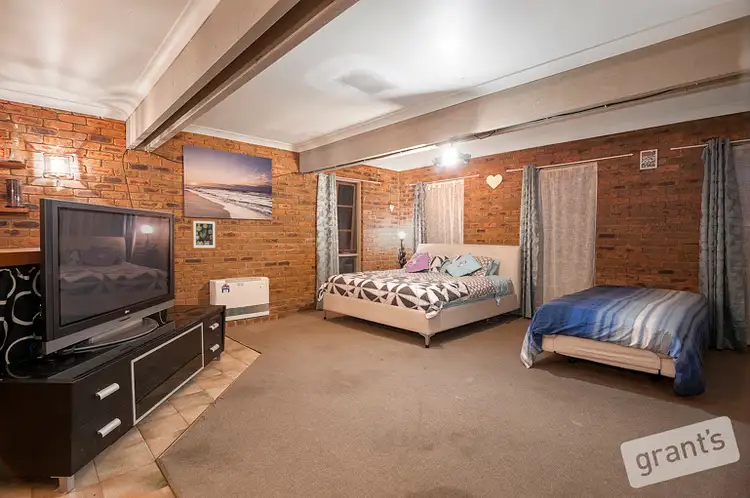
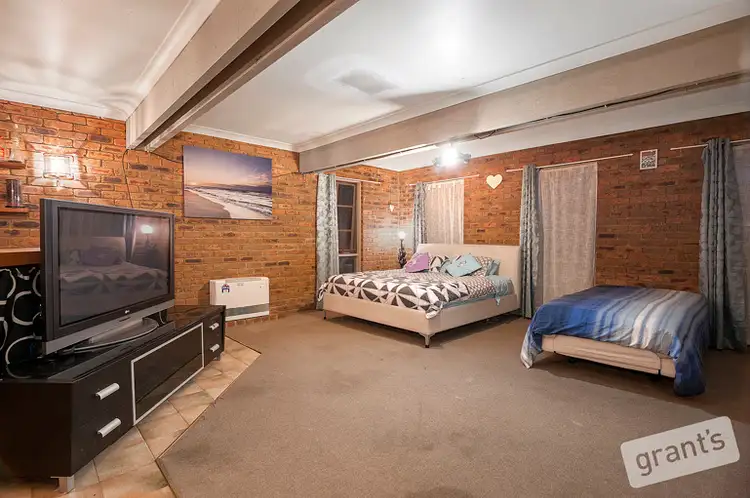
- wall art (204, 234)
